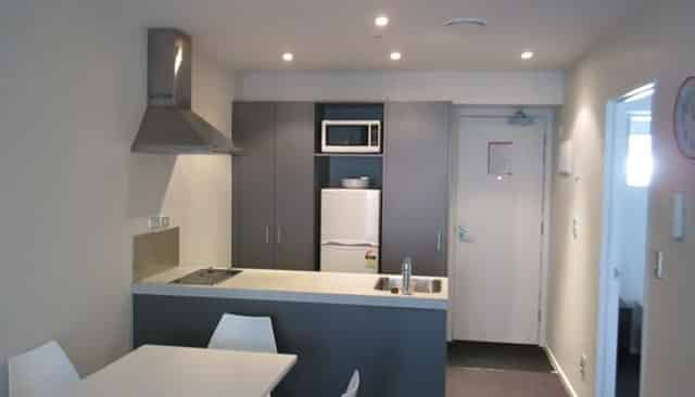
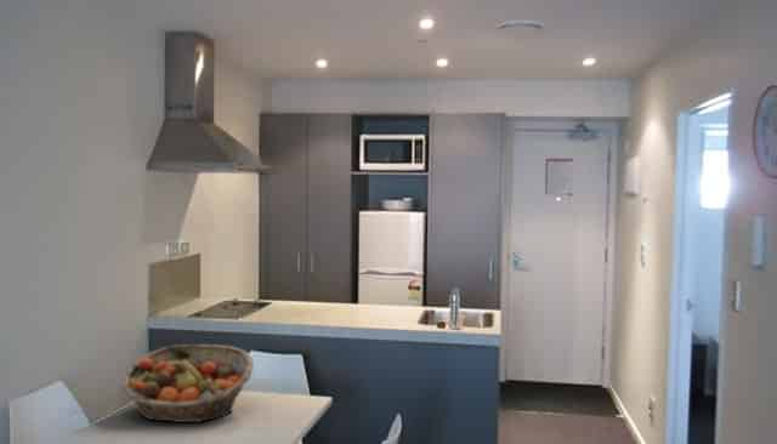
+ fruit basket (188, 381)
